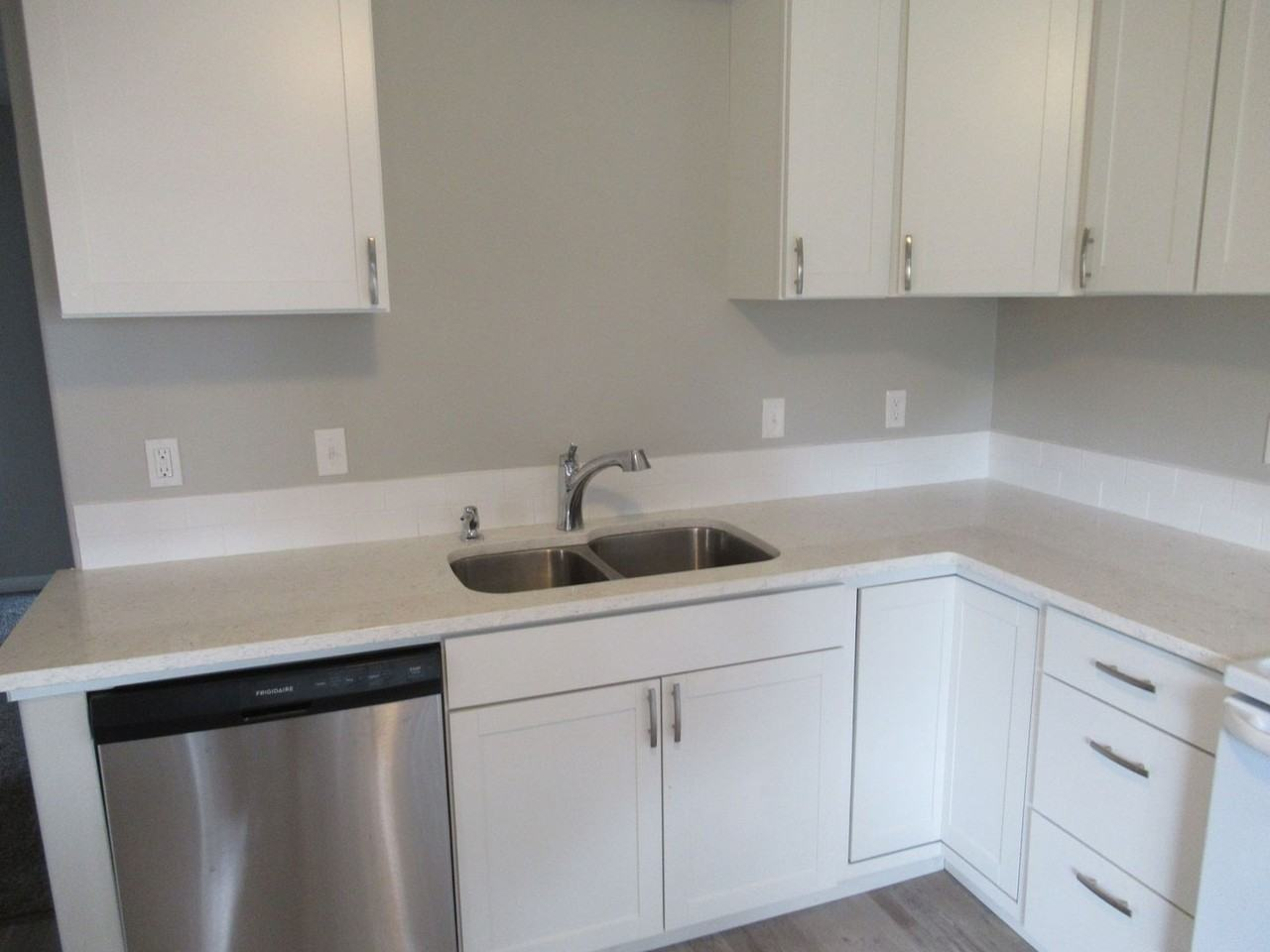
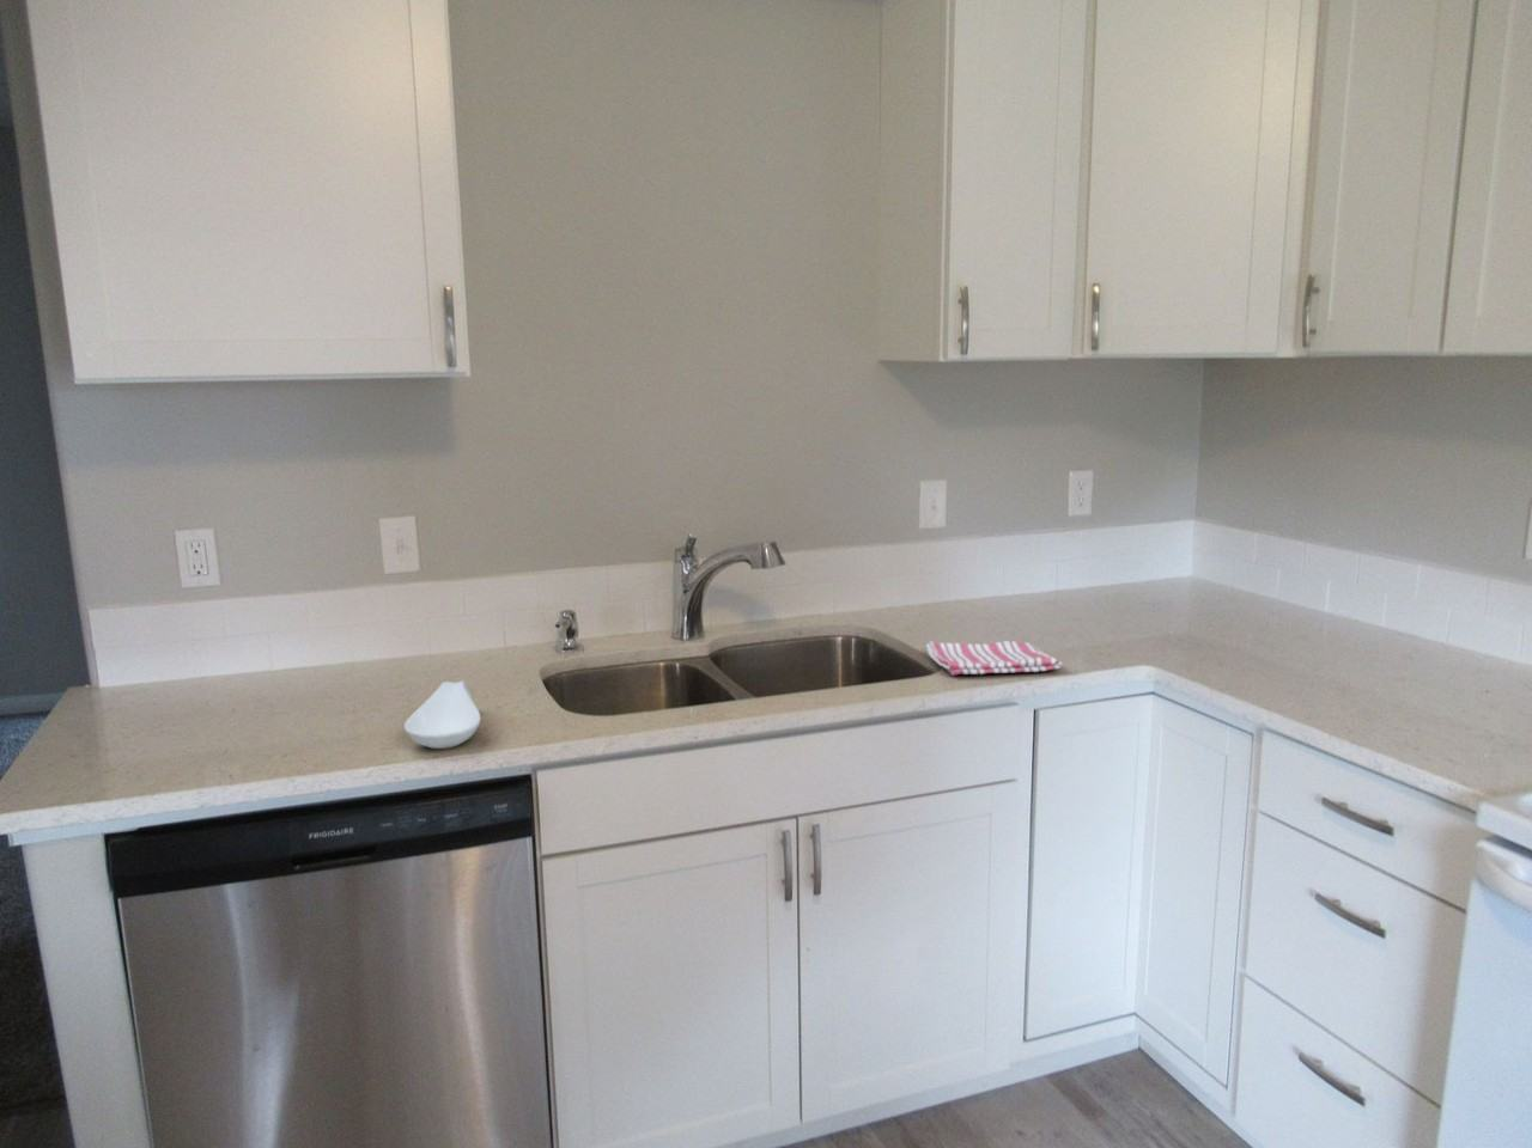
+ spoon rest (448, 711)
+ dish towel (993, 655)
